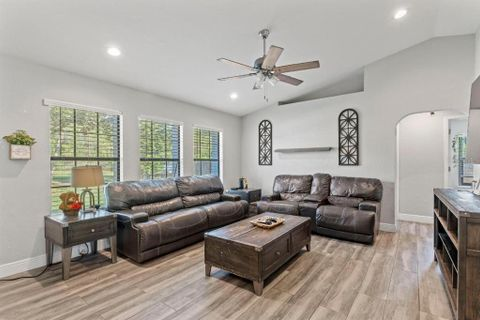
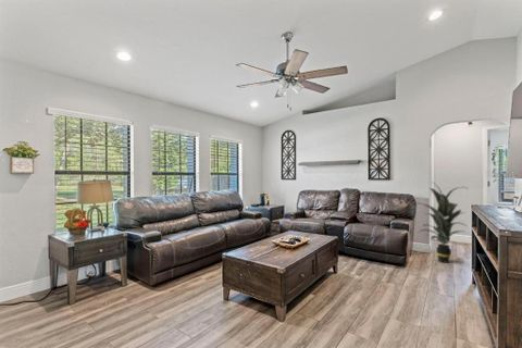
+ indoor plant (440, 221)
